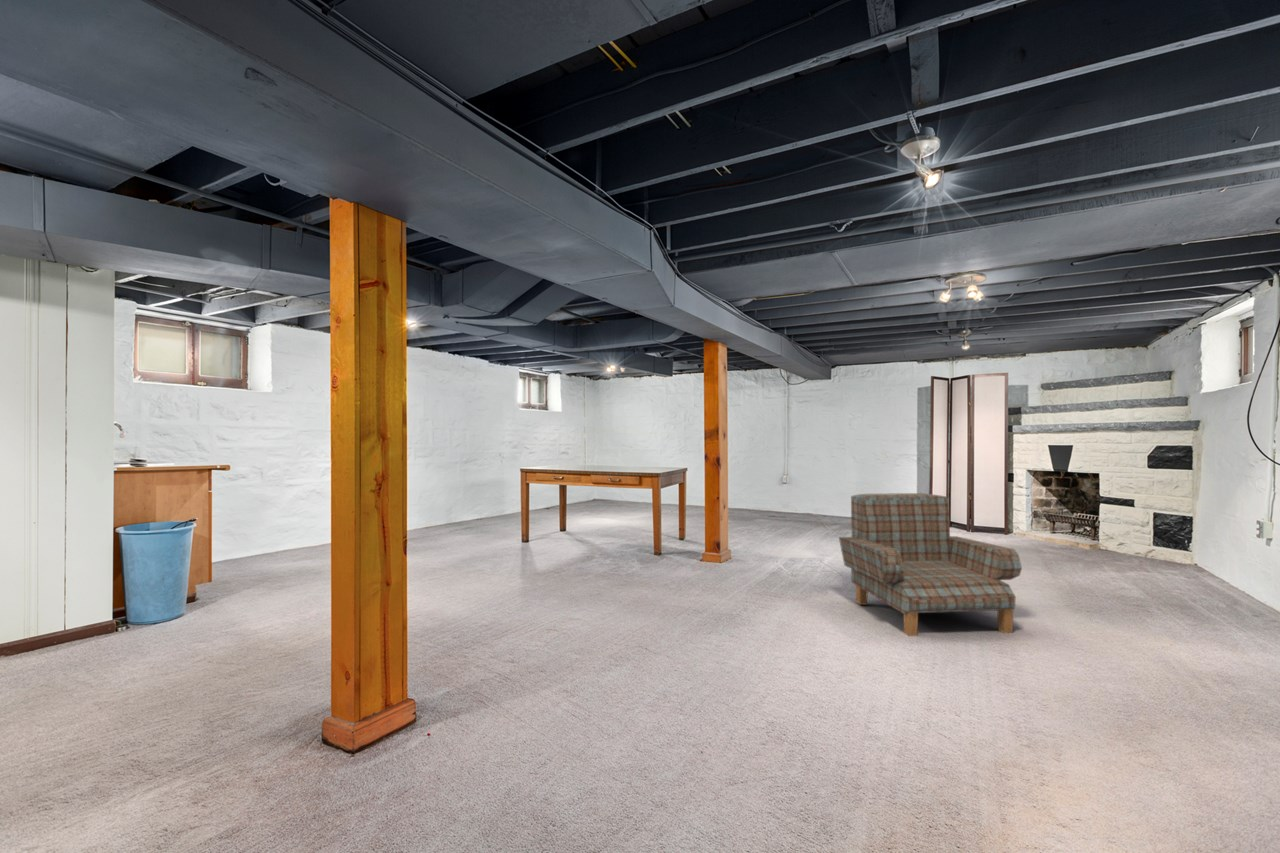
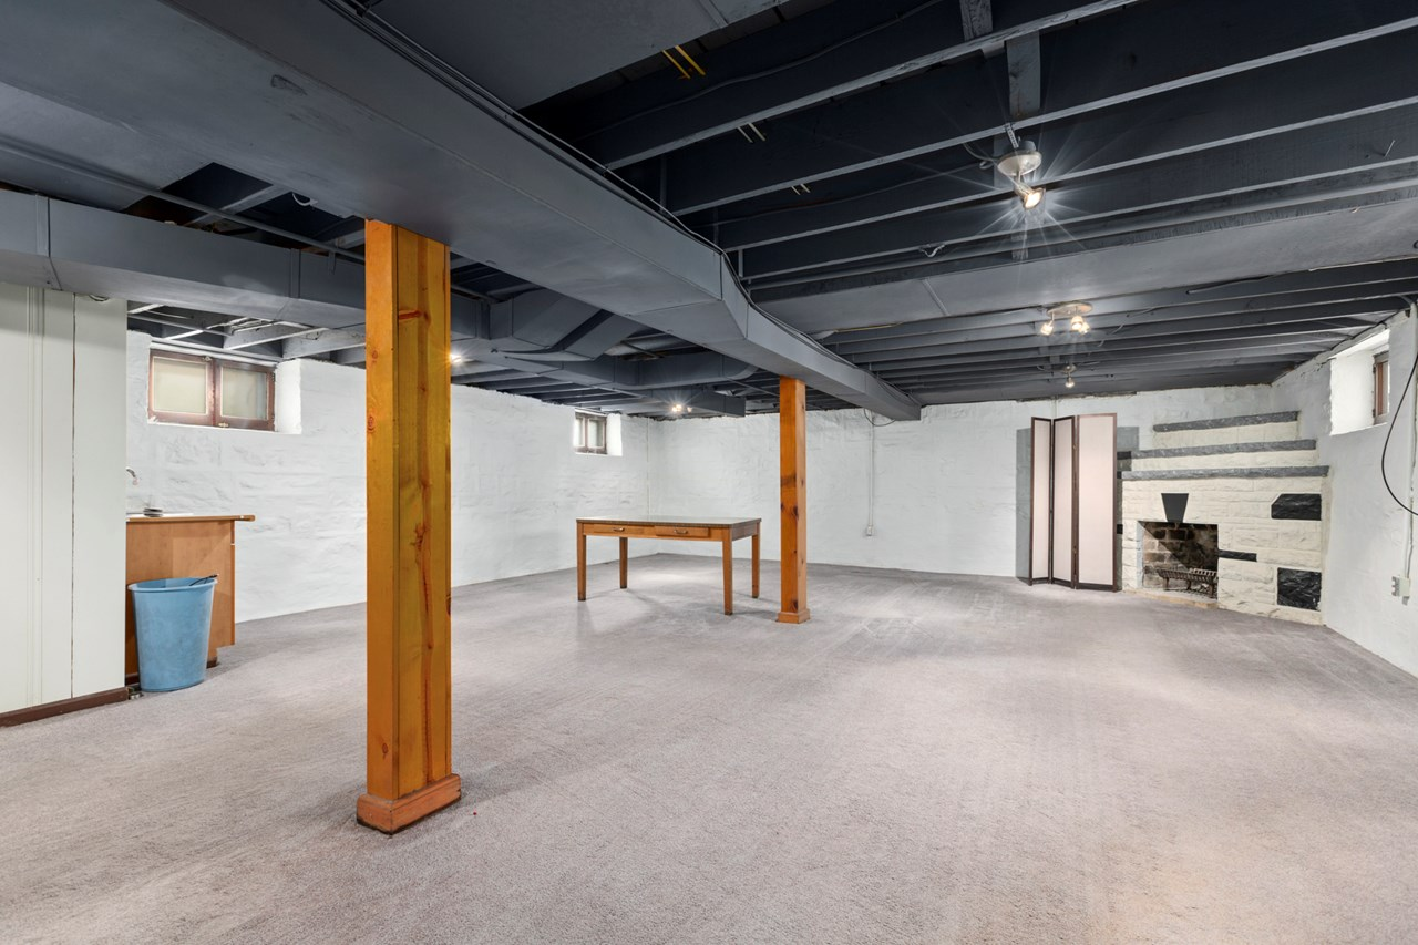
- armchair (925, 557)
